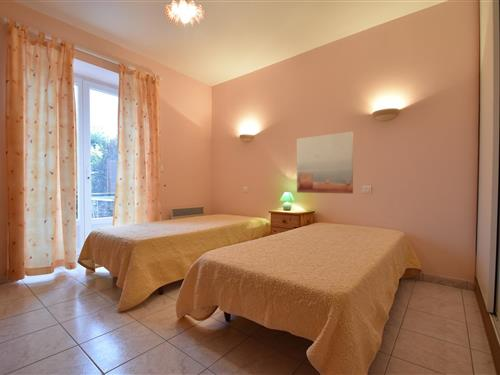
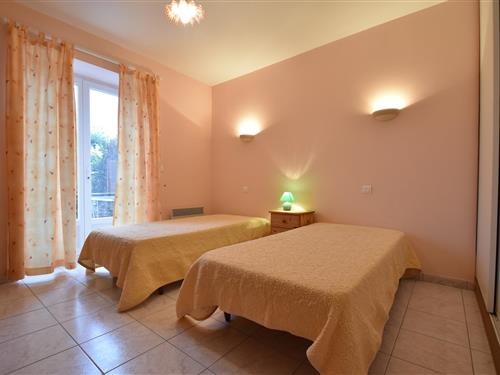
- wall art (323, 164)
